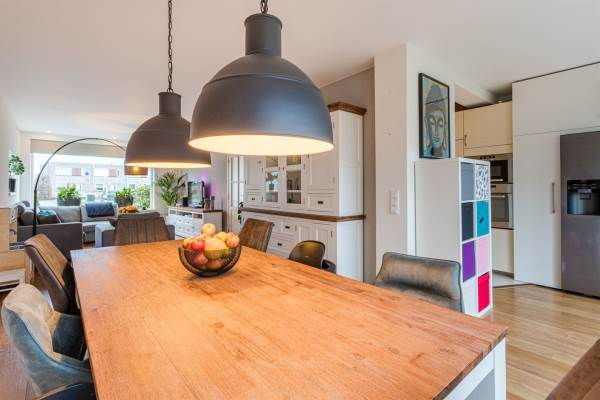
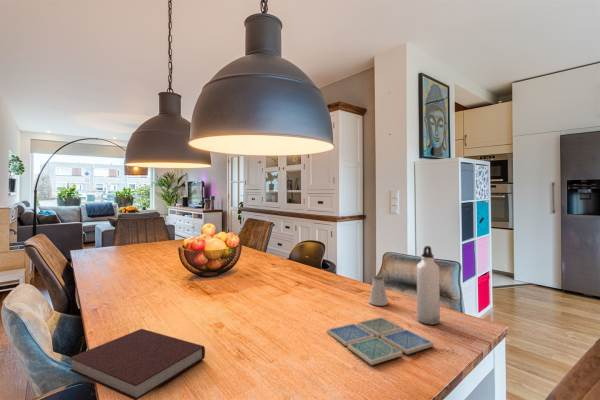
+ drink coaster (377, 337)
+ saltshaker (378, 289)
+ water bottle (427, 283)
+ notebook (139, 357)
